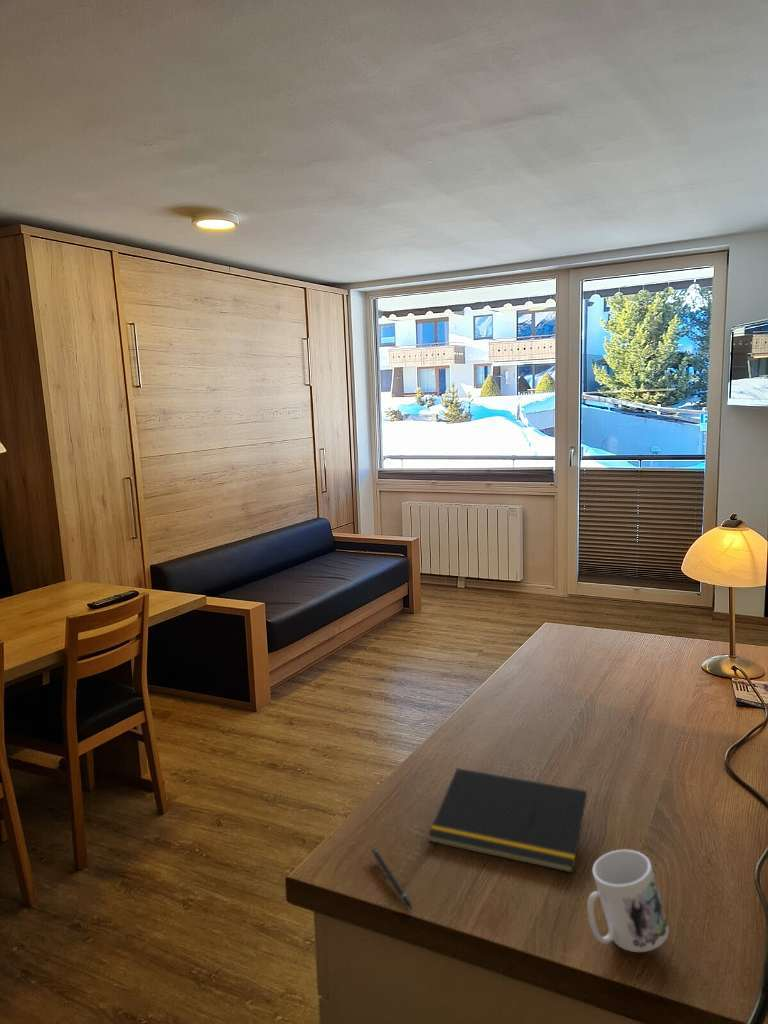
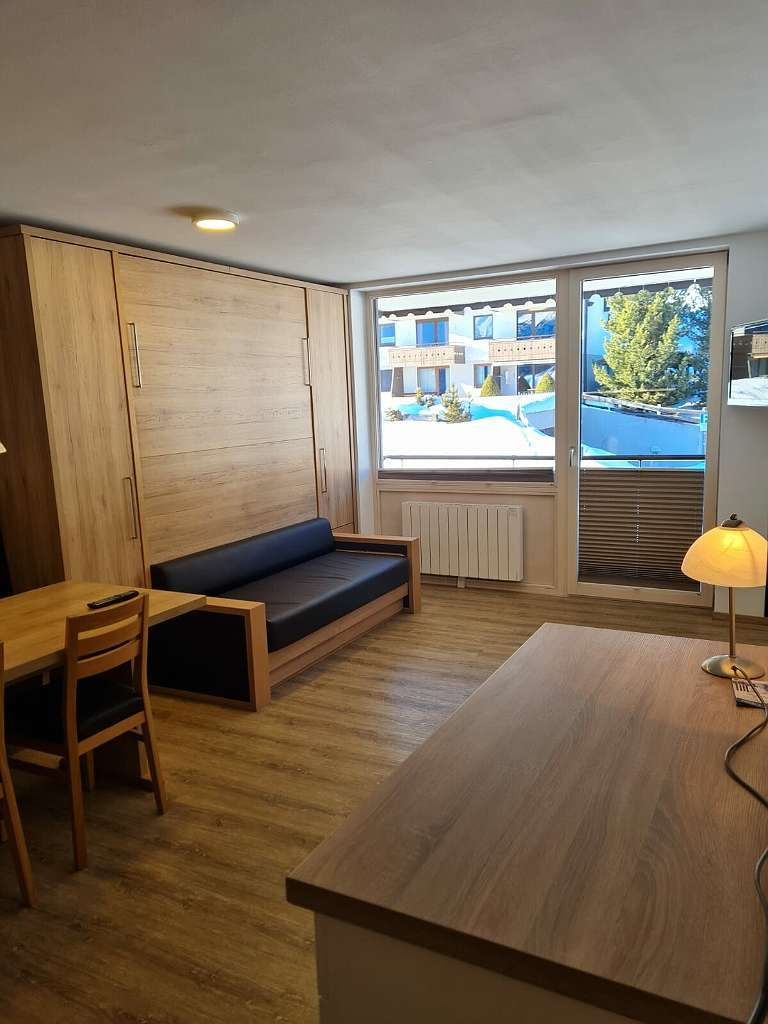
- mug (627, 905)
- notepad (509, 815)
- pen (392, 878)
